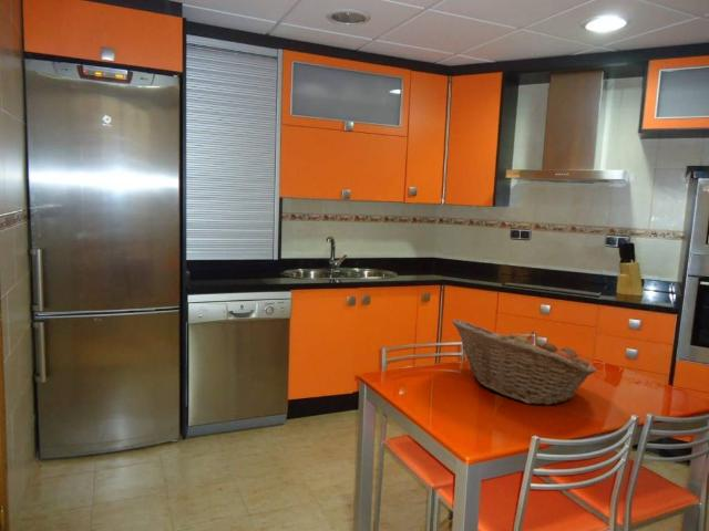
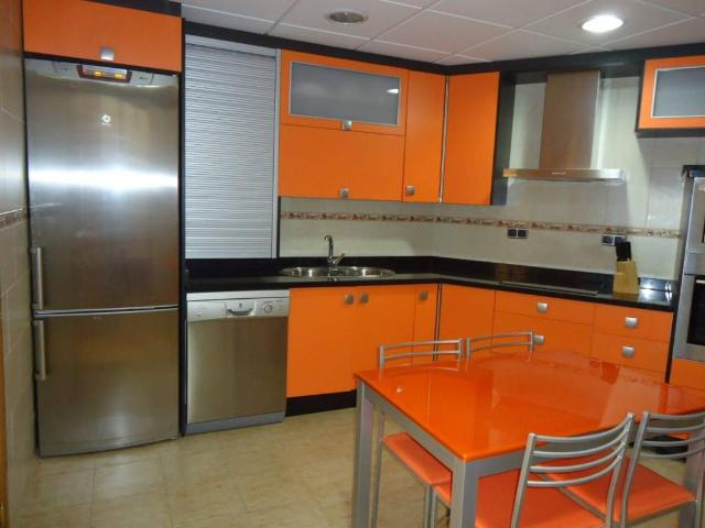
- fruit basket (517, 355)
